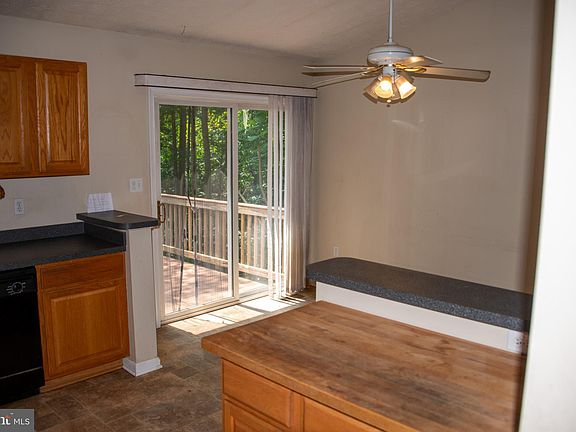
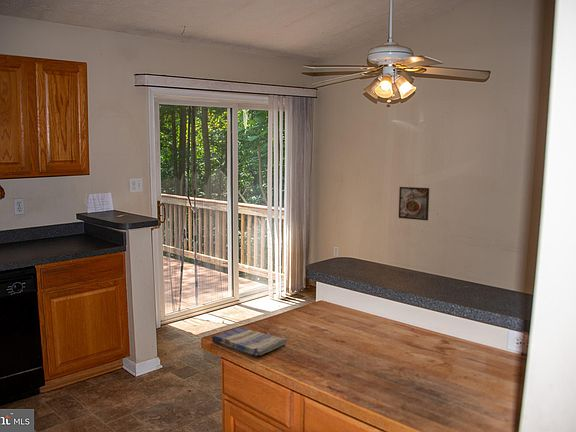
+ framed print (413, 203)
+ dish towel (249, 339)
